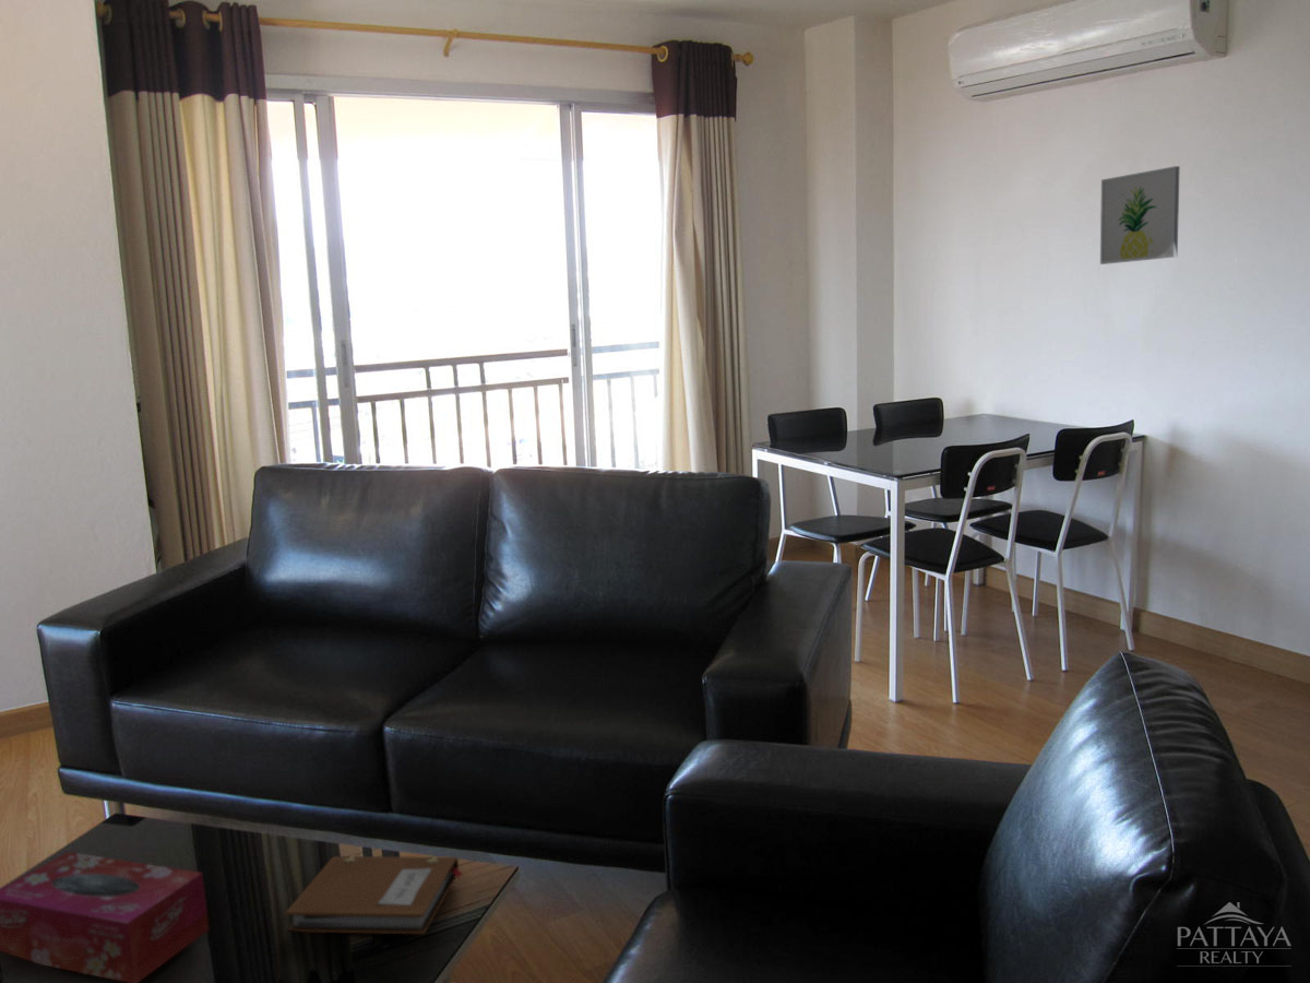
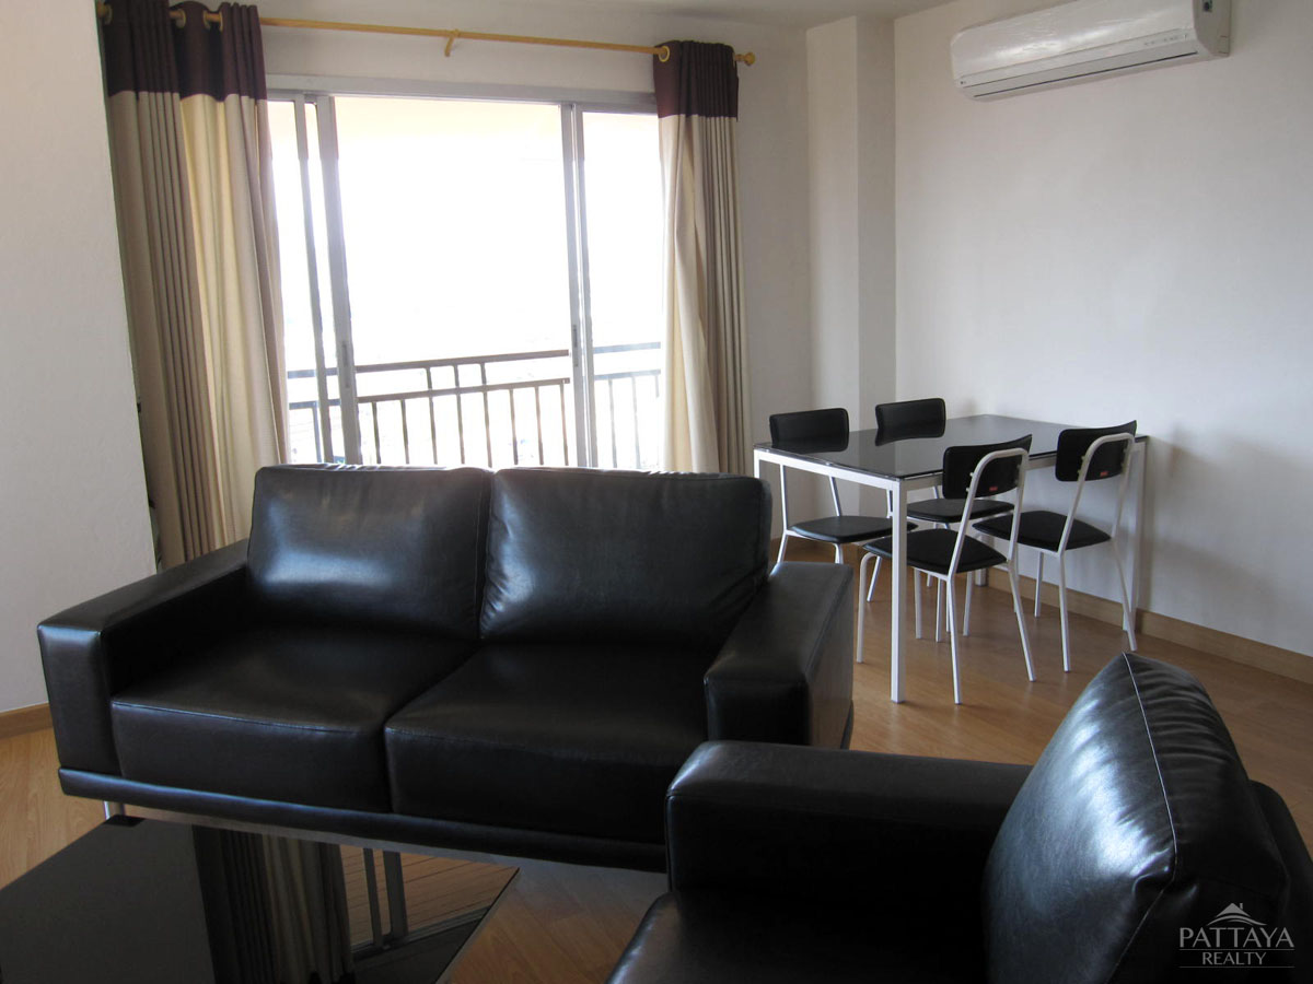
- tissue box (99, 913)
- notebook (380, 891)
- wall art (1138, 216)
